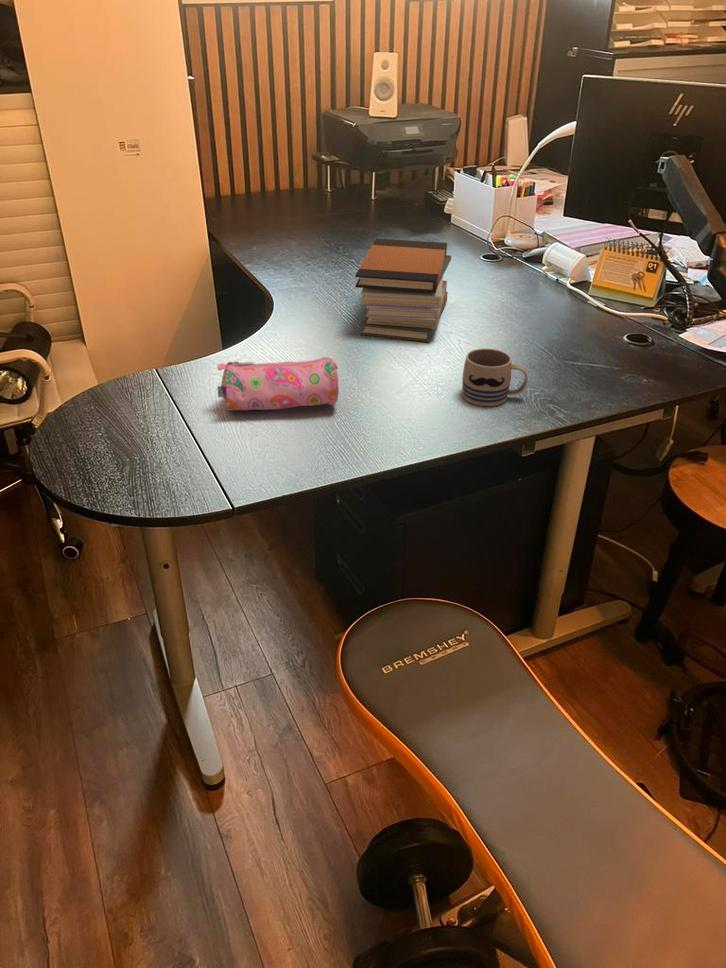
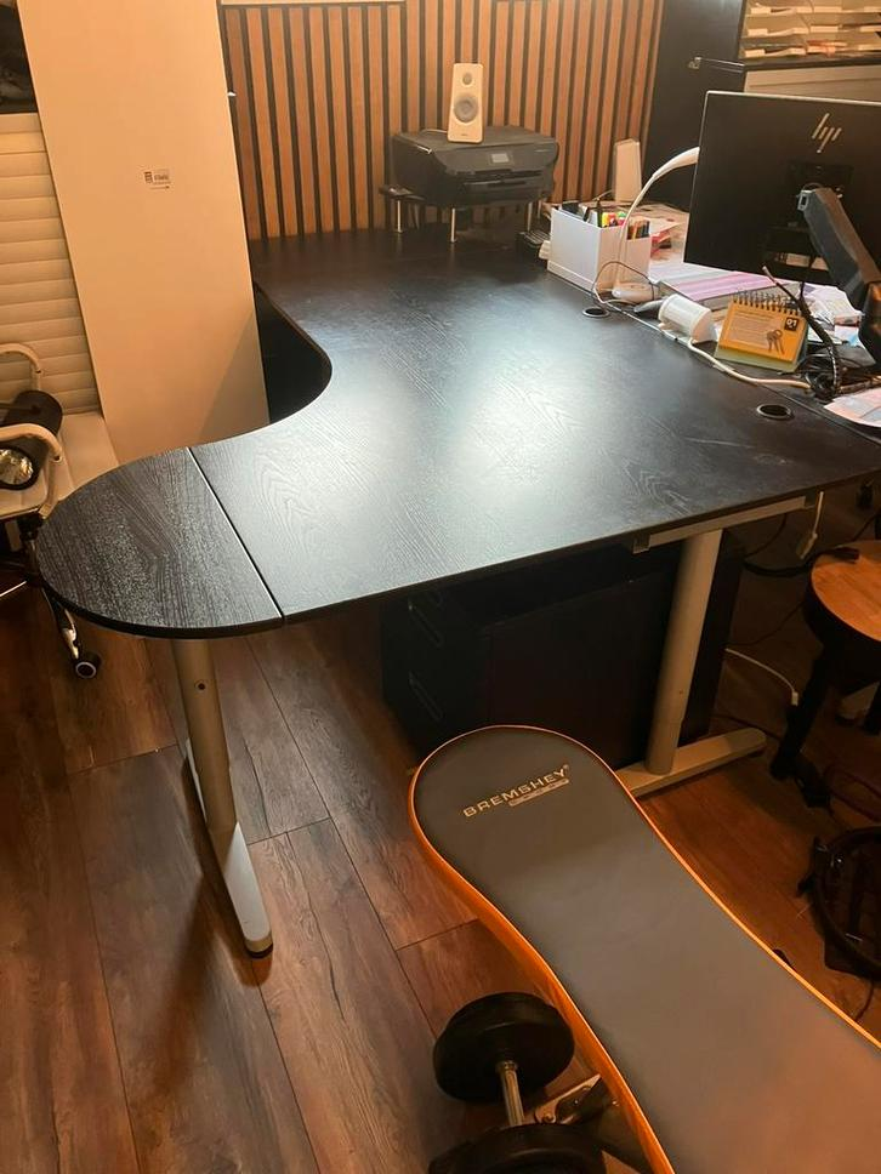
- mug (494, 377)
- book stack (404, 288)
- pencil case (279, 383)
